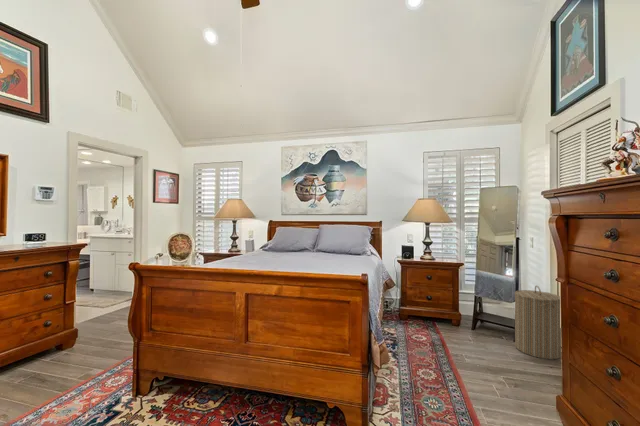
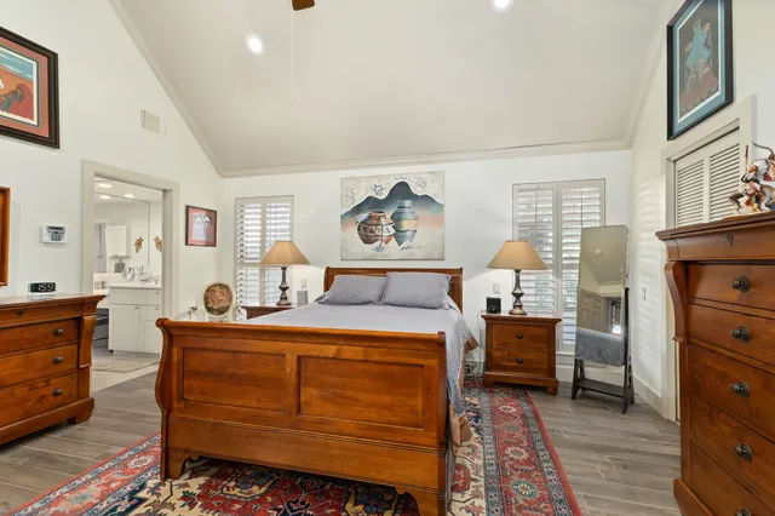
- laundry hamper (537, 318)
